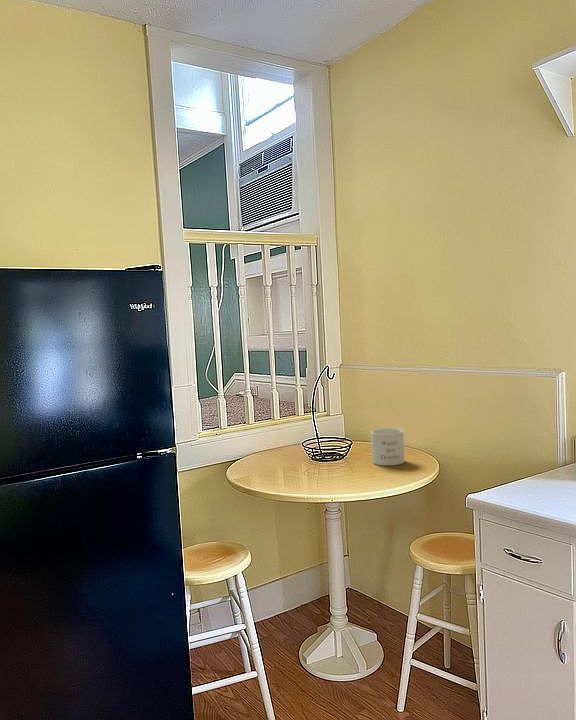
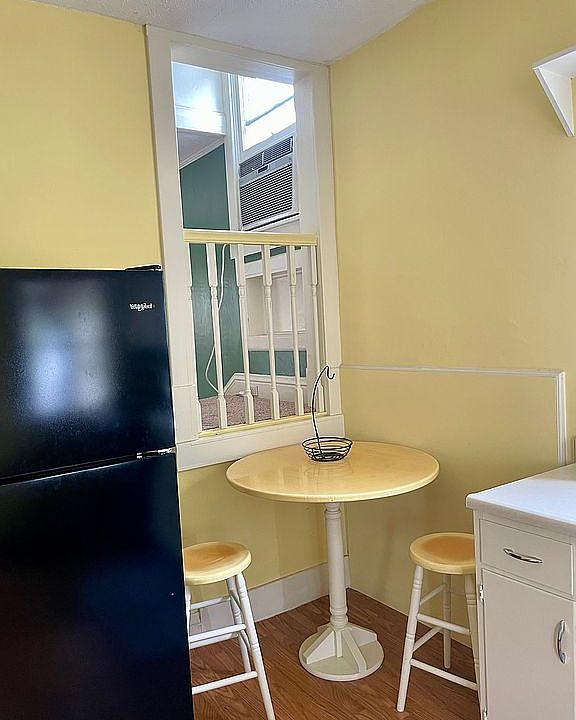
- mug (387, 446)
